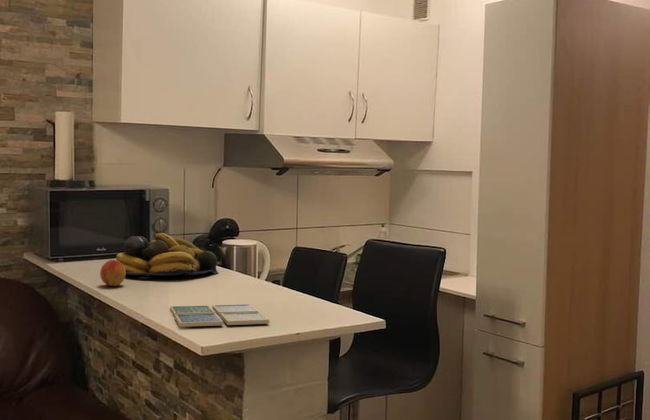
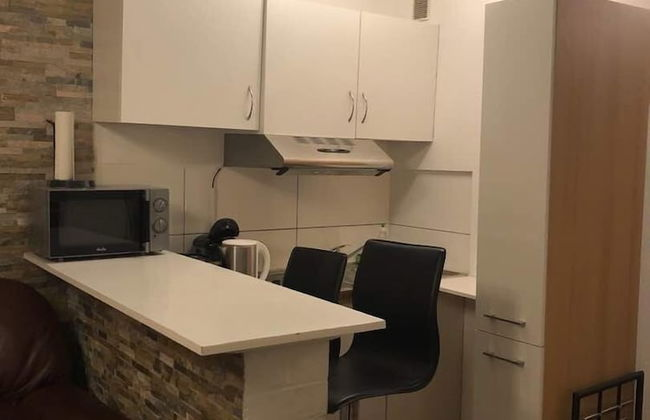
- fruit bowl (163, 252)
- peach (112, 272)
- drink coaster (217, 315)
